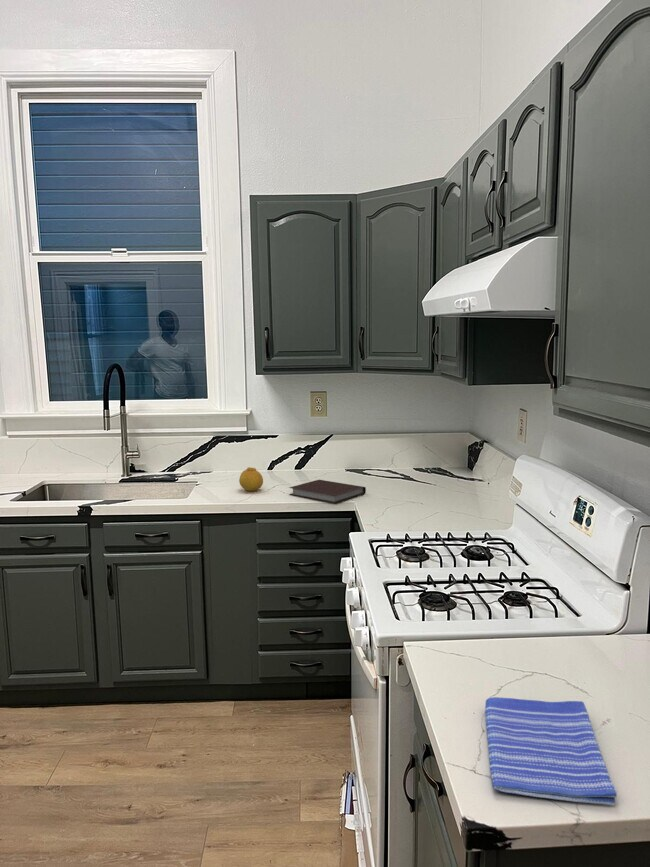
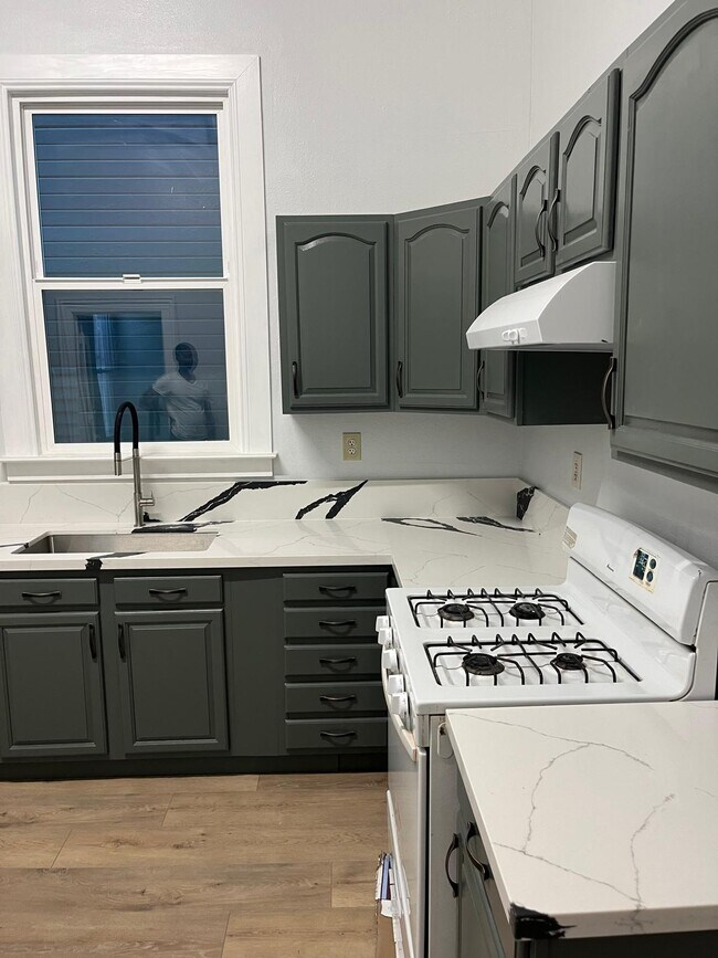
- notebook (327, 490)
- dish towel (543, 742)
- fruit (251, 479)
